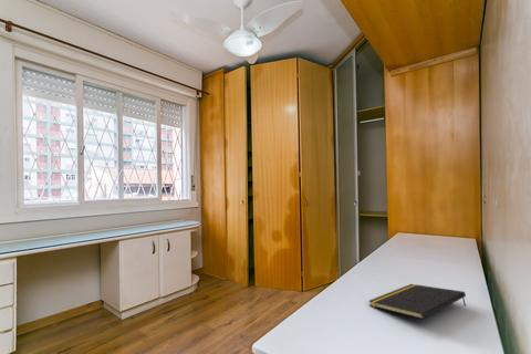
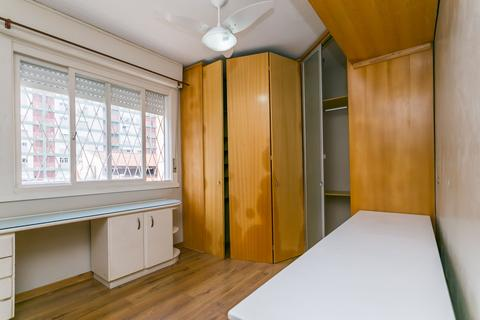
- notepad (416, 299)
